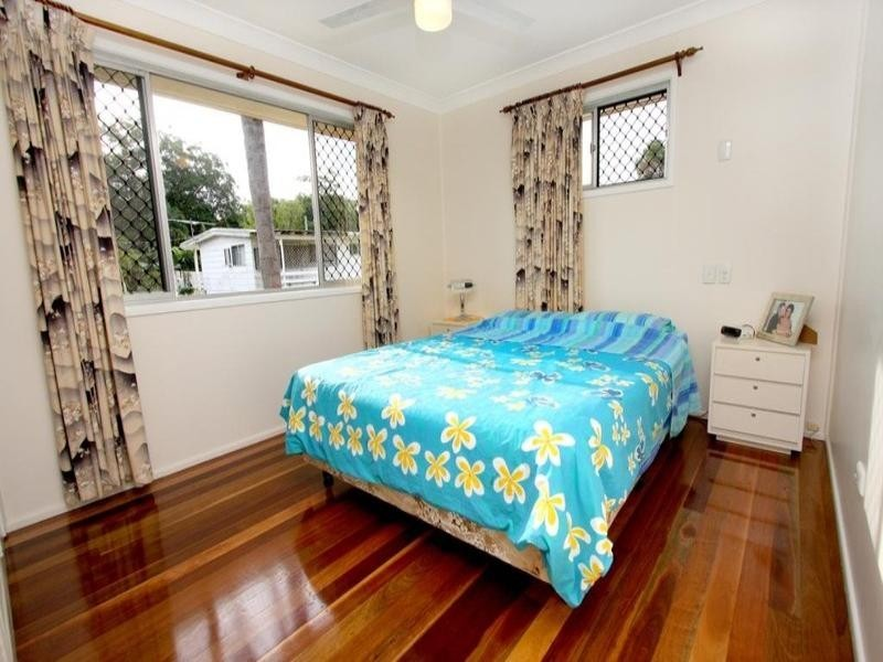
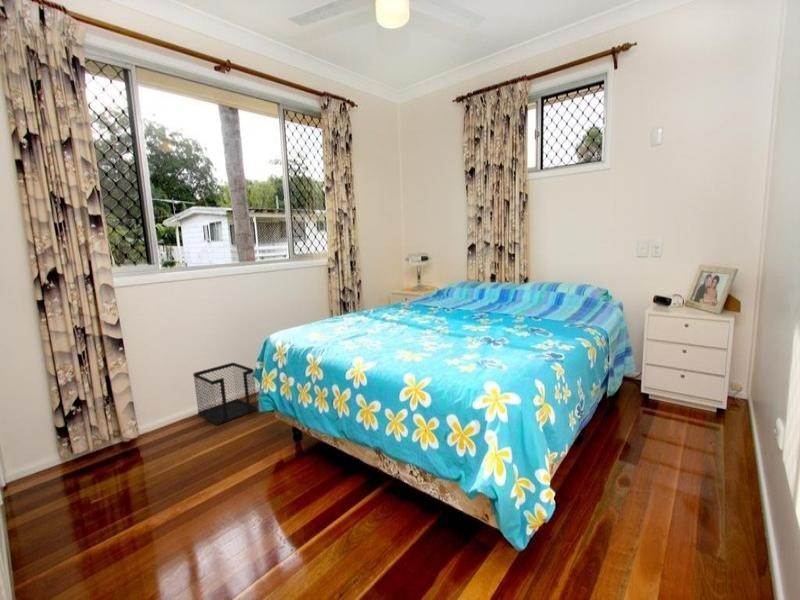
+ wastebasket (225, 392)
